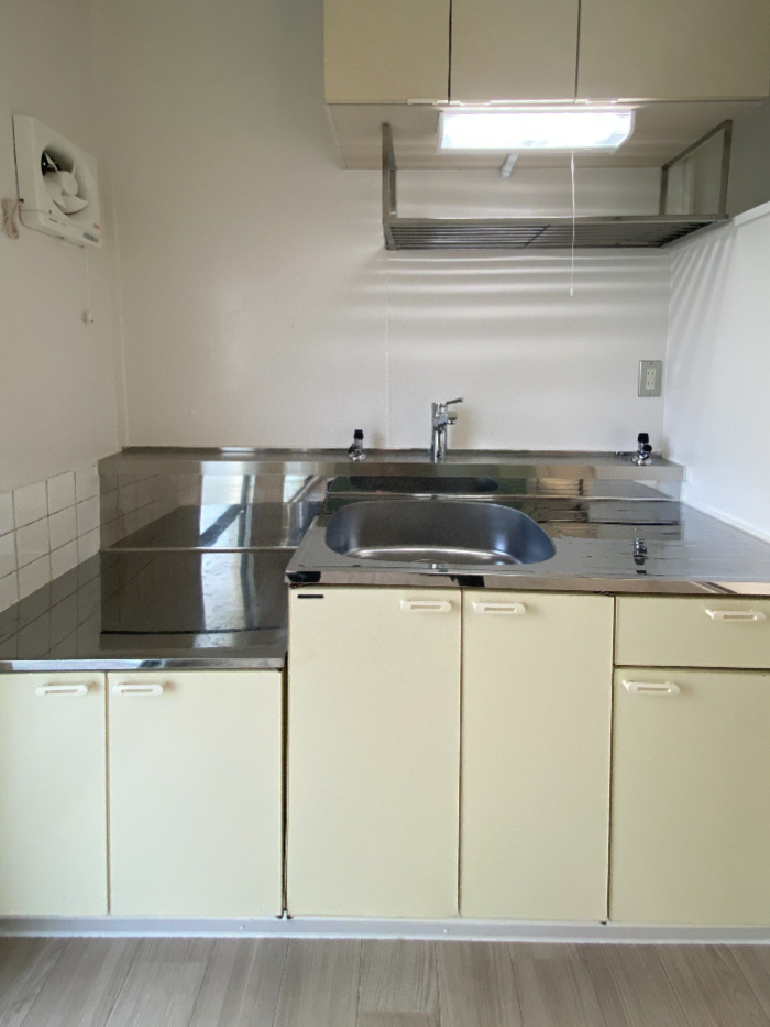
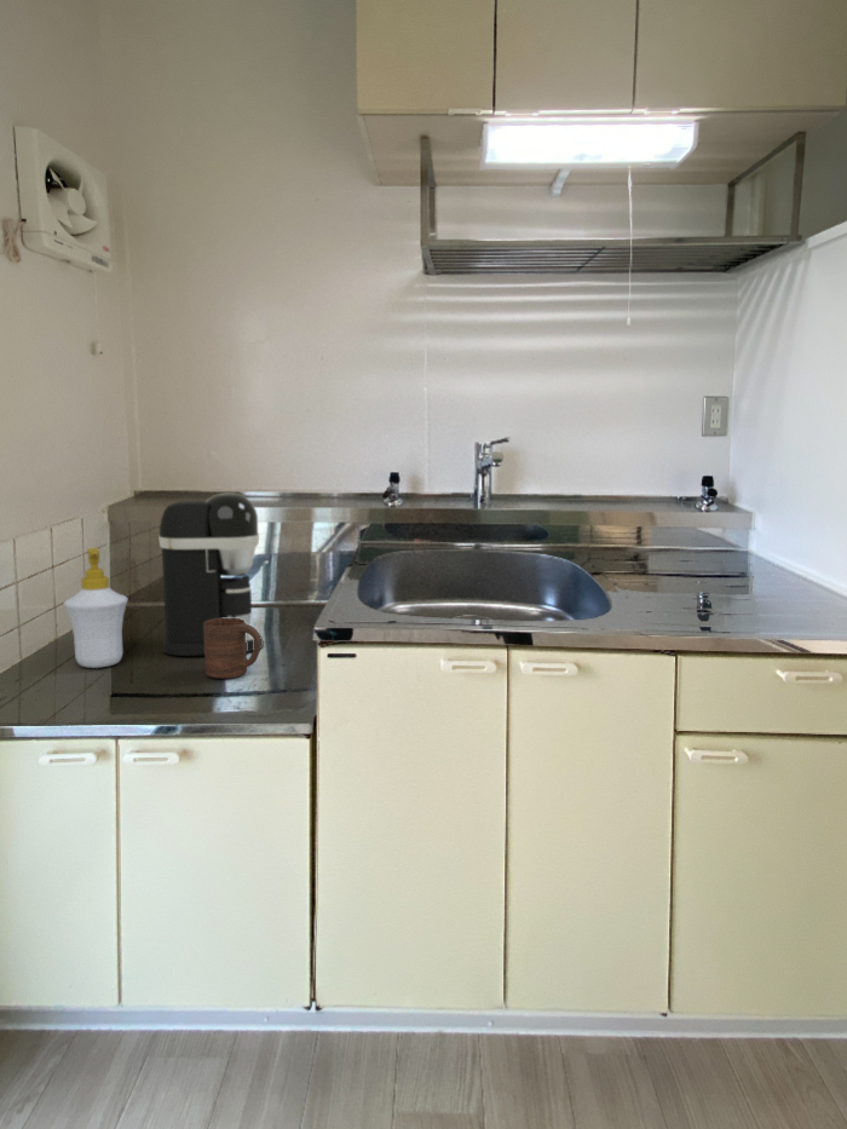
+ cup (231, 647)
+ coffee maker (211, 571)
+ soap bottle (96, 606)
